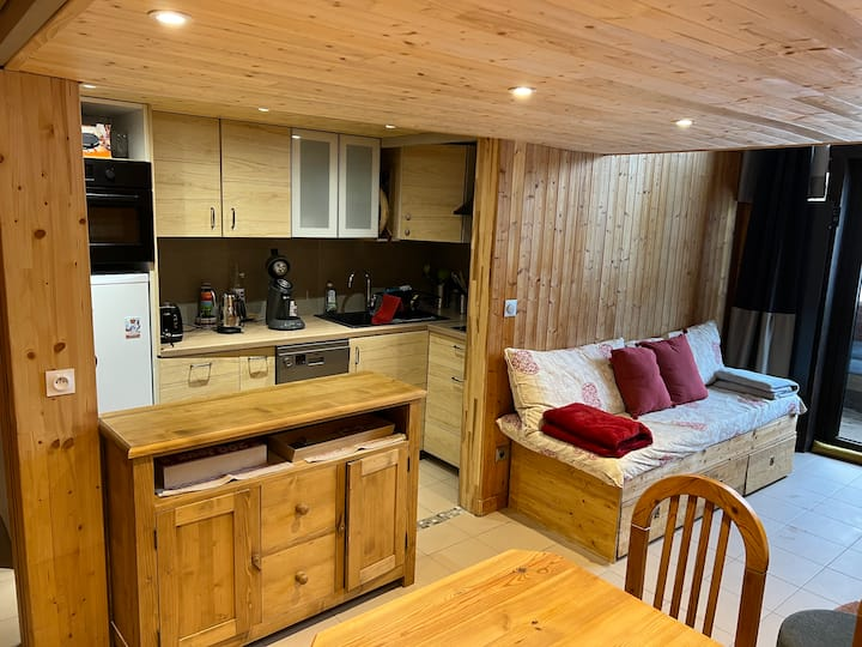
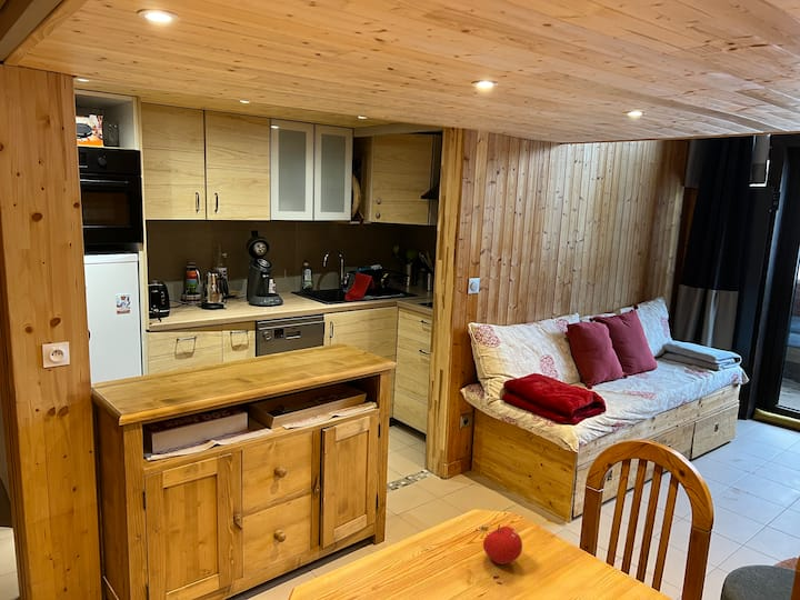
+ fruit (502, 543)
